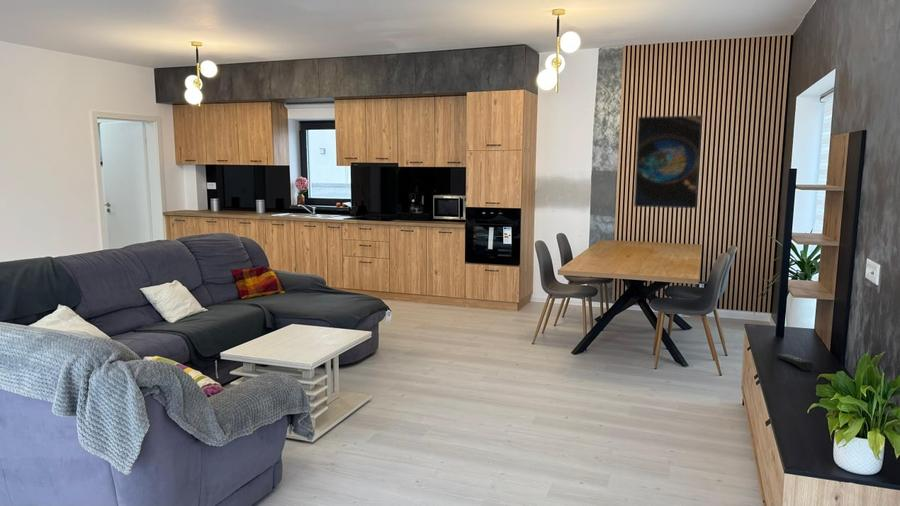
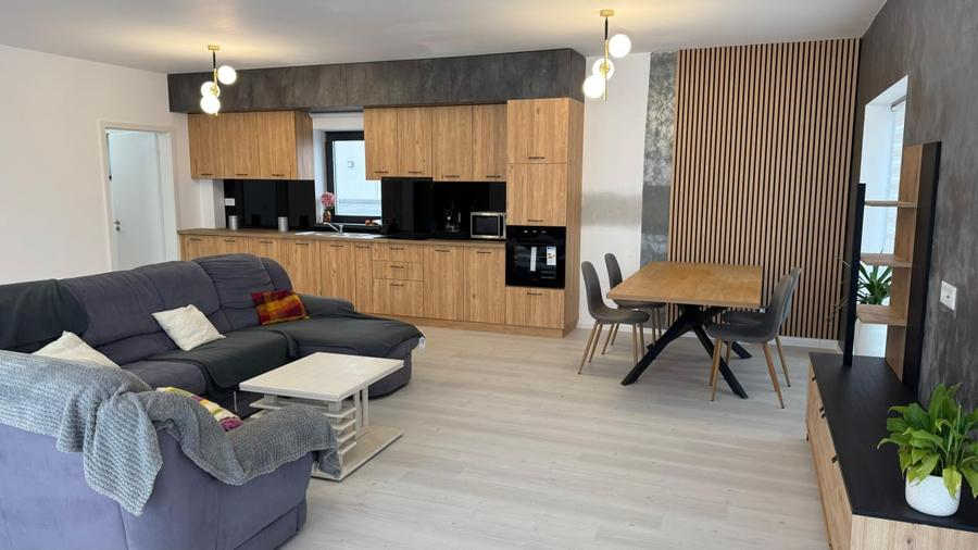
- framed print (667, 162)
- remote control (794, 360)
